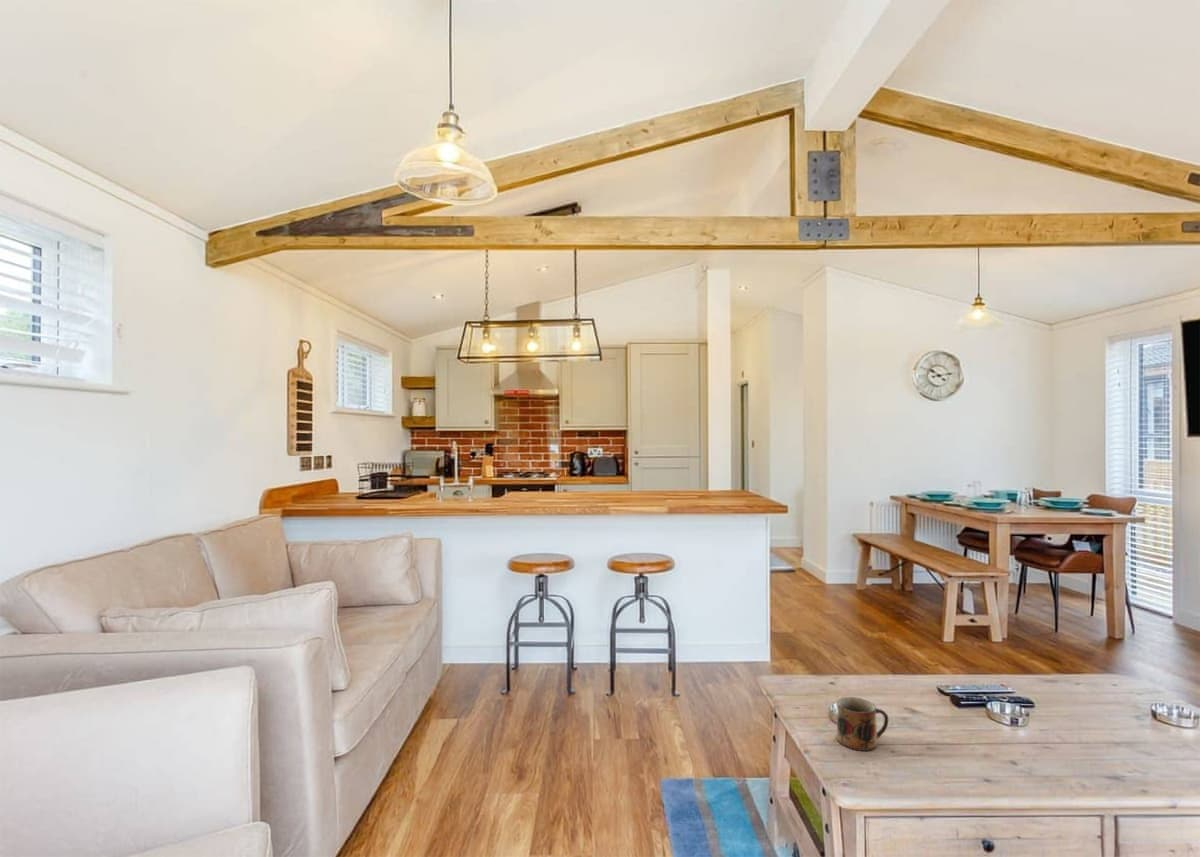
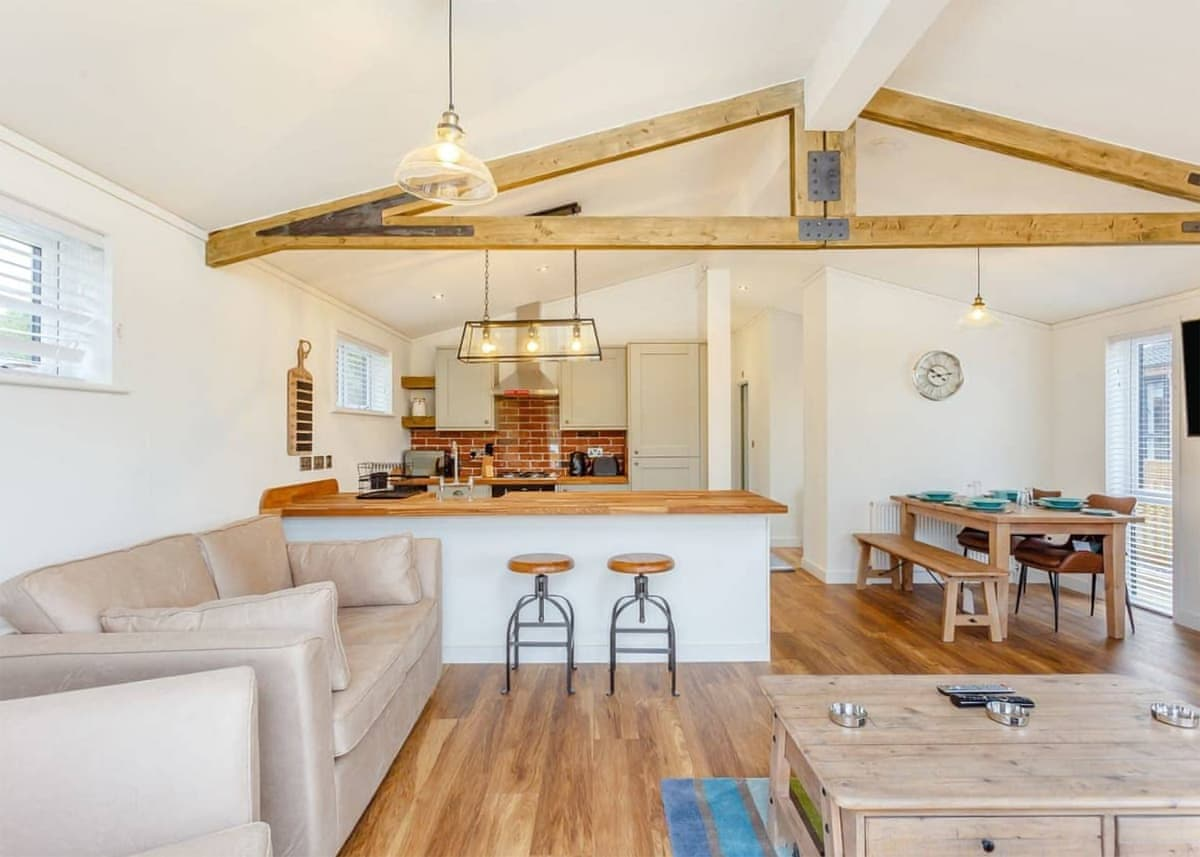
- mug (859, 722)
